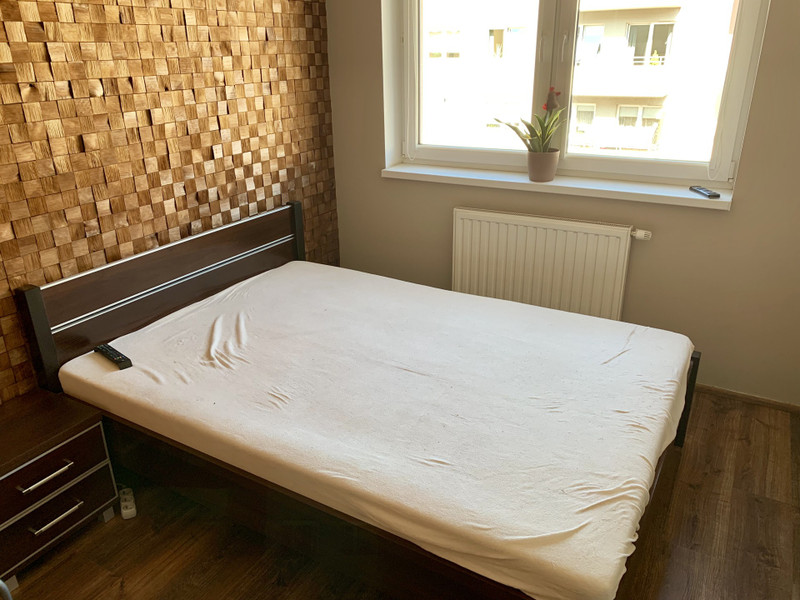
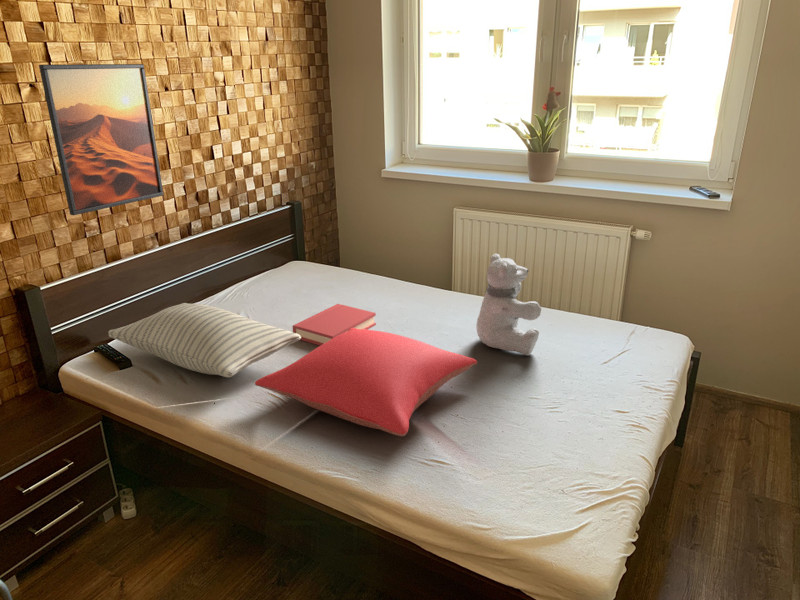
+ teddy bear (514, 299)
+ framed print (108, 137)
+ hardback book (335, 325)
+ pillow (204, 337)
+ pillow (371, 372)
